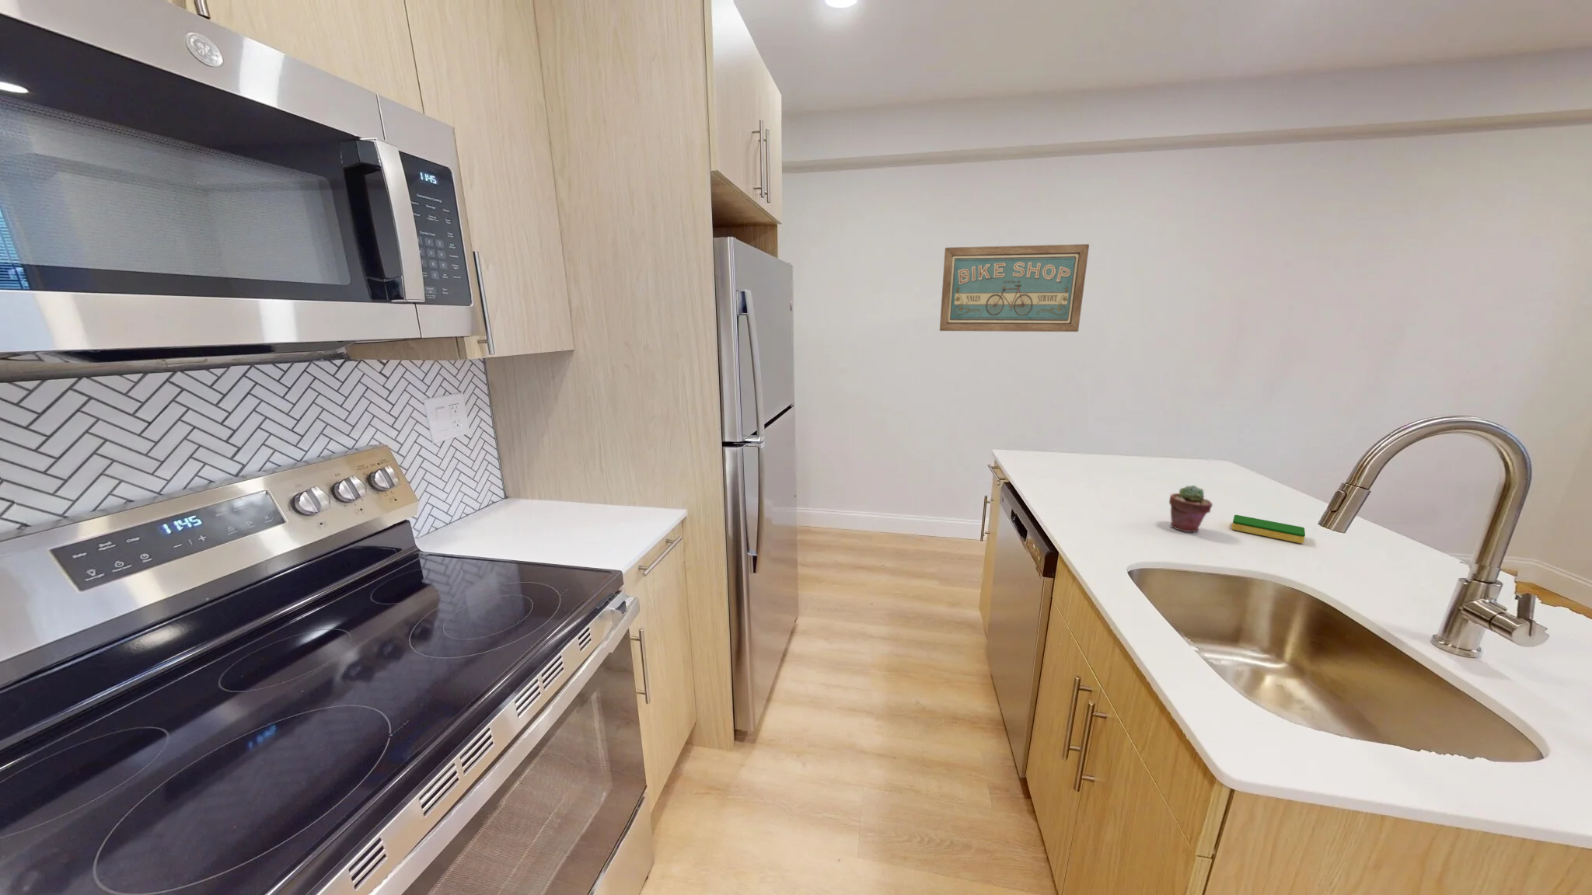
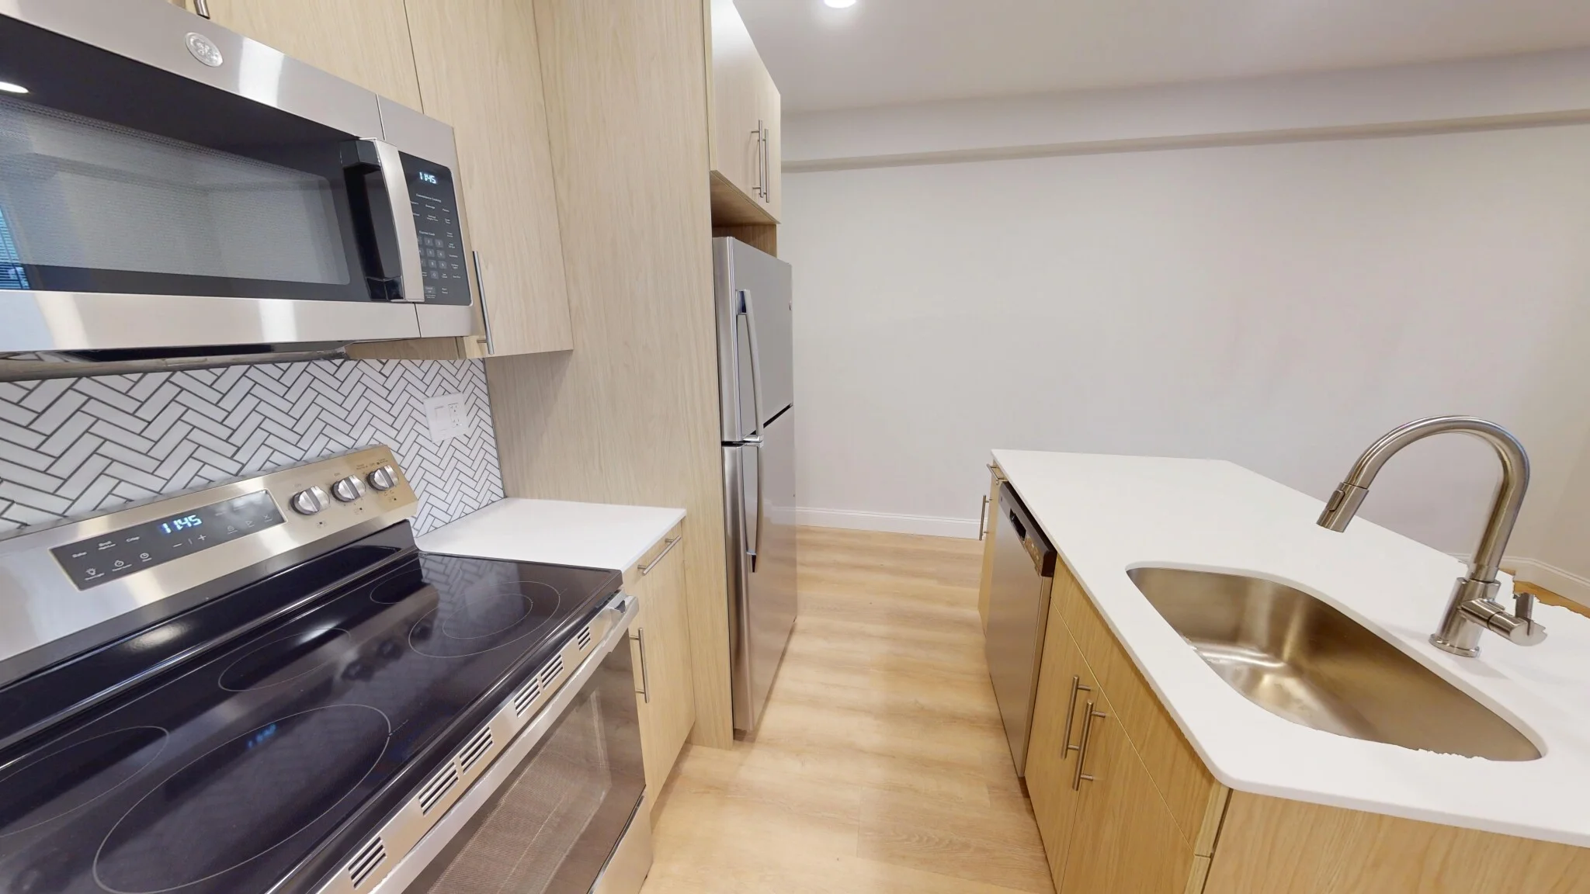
- dish sponge (1267, 528)
- potted succulent (1189, 507)
- wall art (1010, 288)
